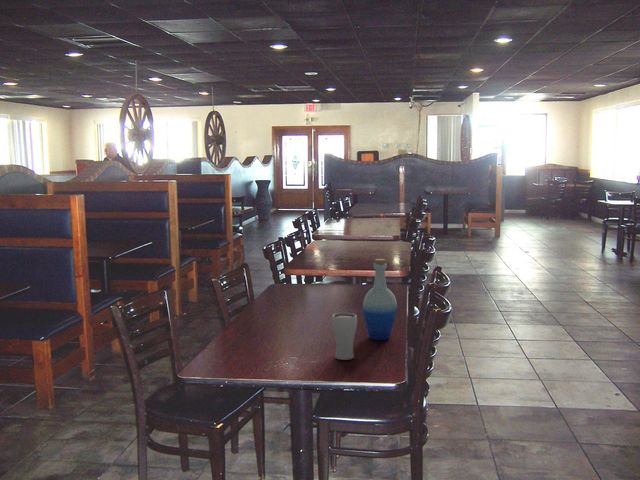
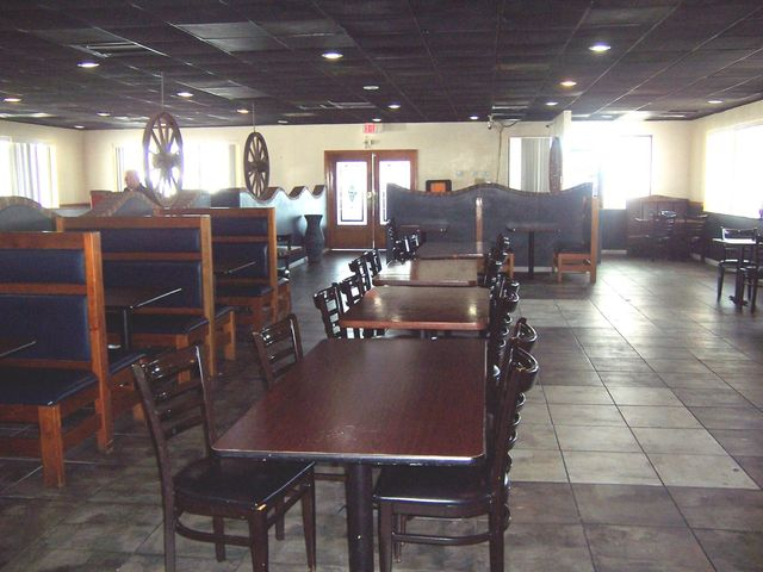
- bottle (379, 298)
- drinking glass (344, 336)
